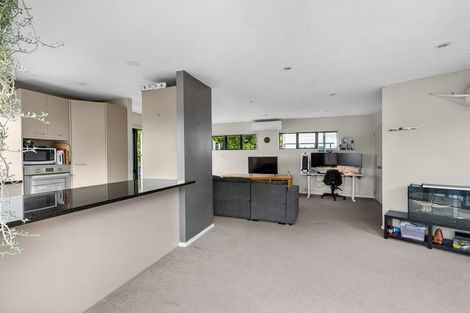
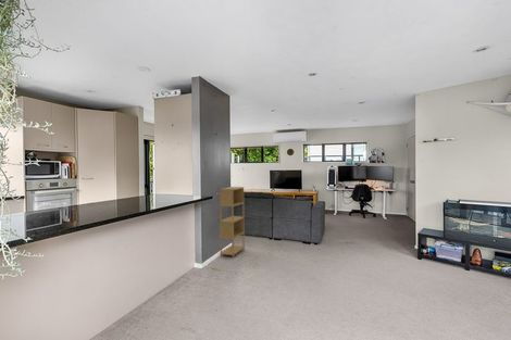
+ shelving unit (232, 219)
